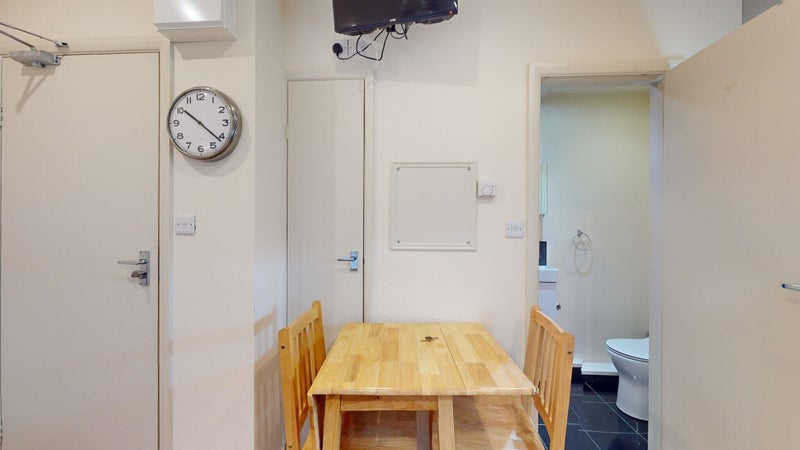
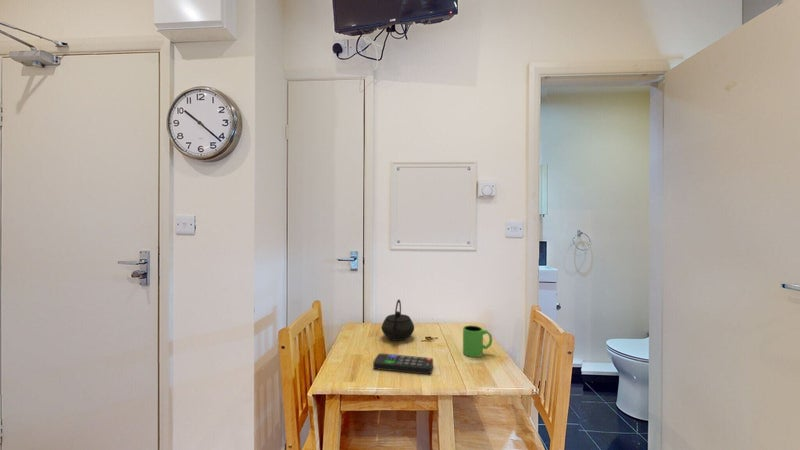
+ mug (477, 340)
+ kettle (397, 319)
+ remote control (403, 362)
